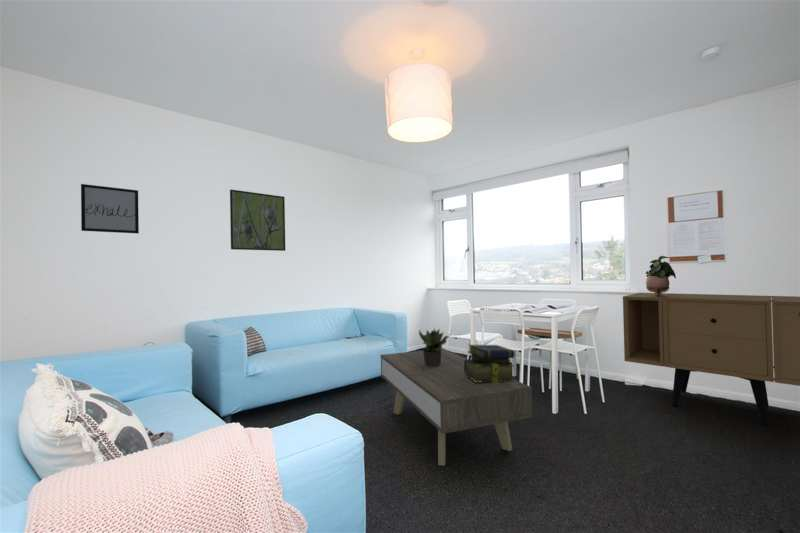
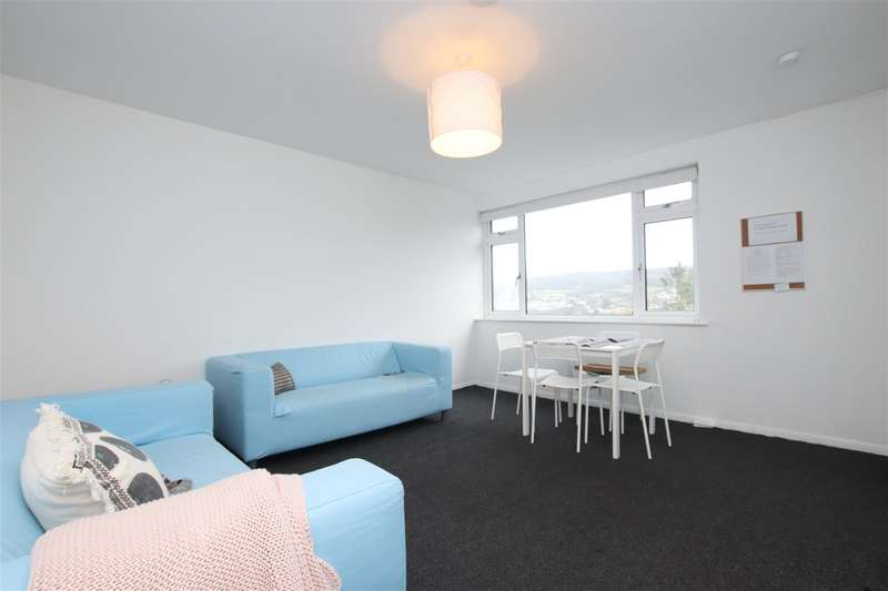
- coffee table (445, 398)
- potted plant (432, 345)
- stack of books (489, 361)
- sideboard (717, 351)
- potted plant (660, 275)
- wall art (111, 209)
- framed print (259, 221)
